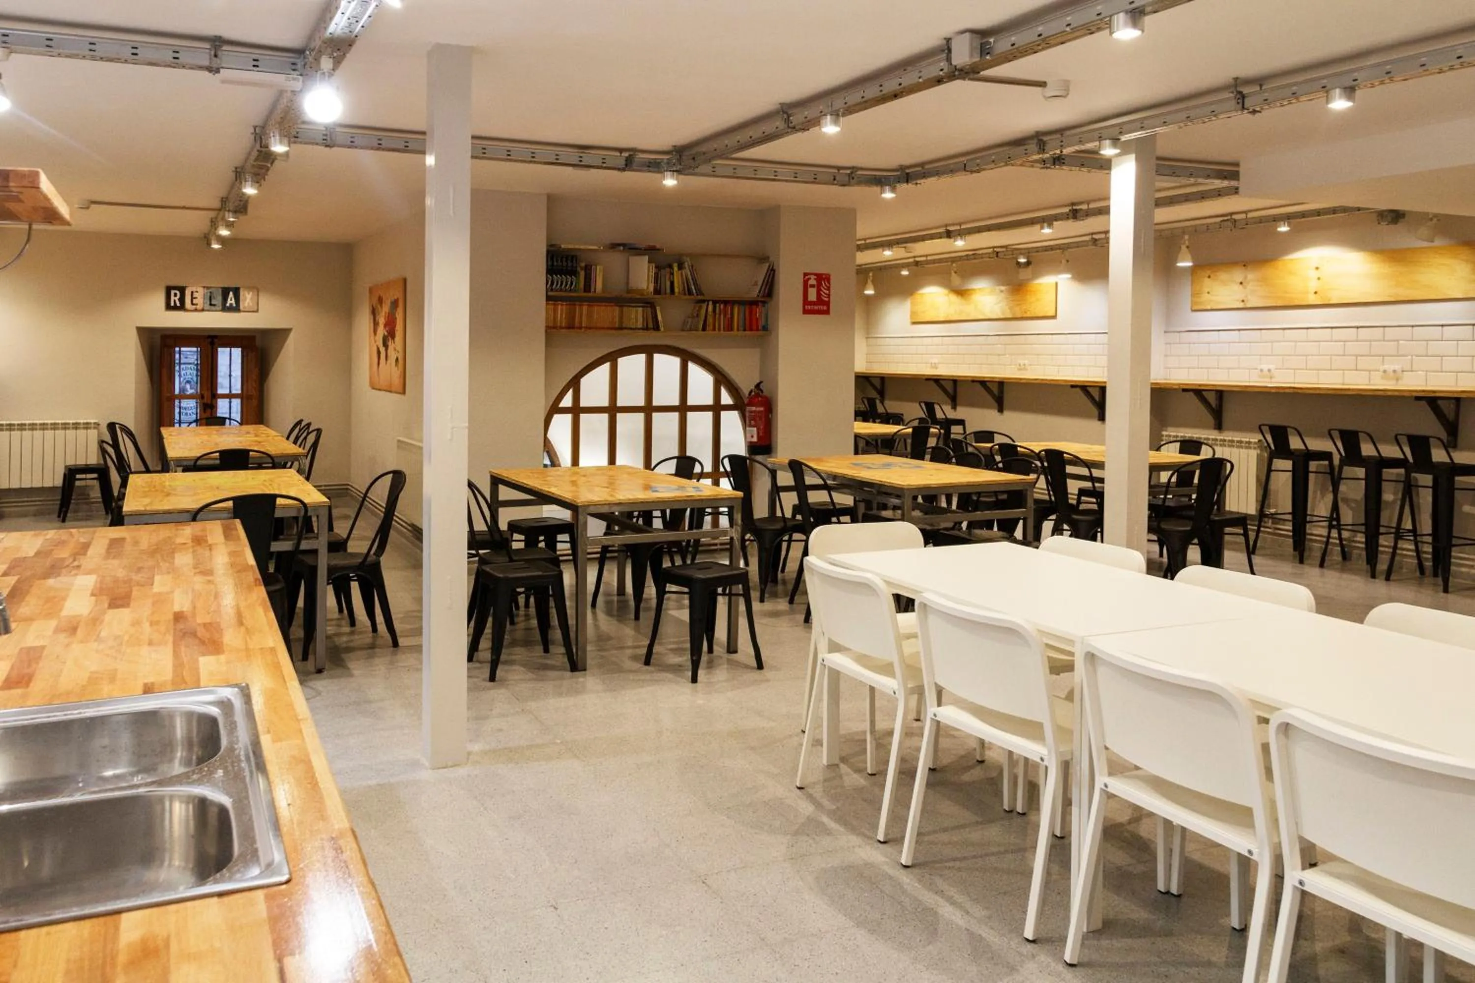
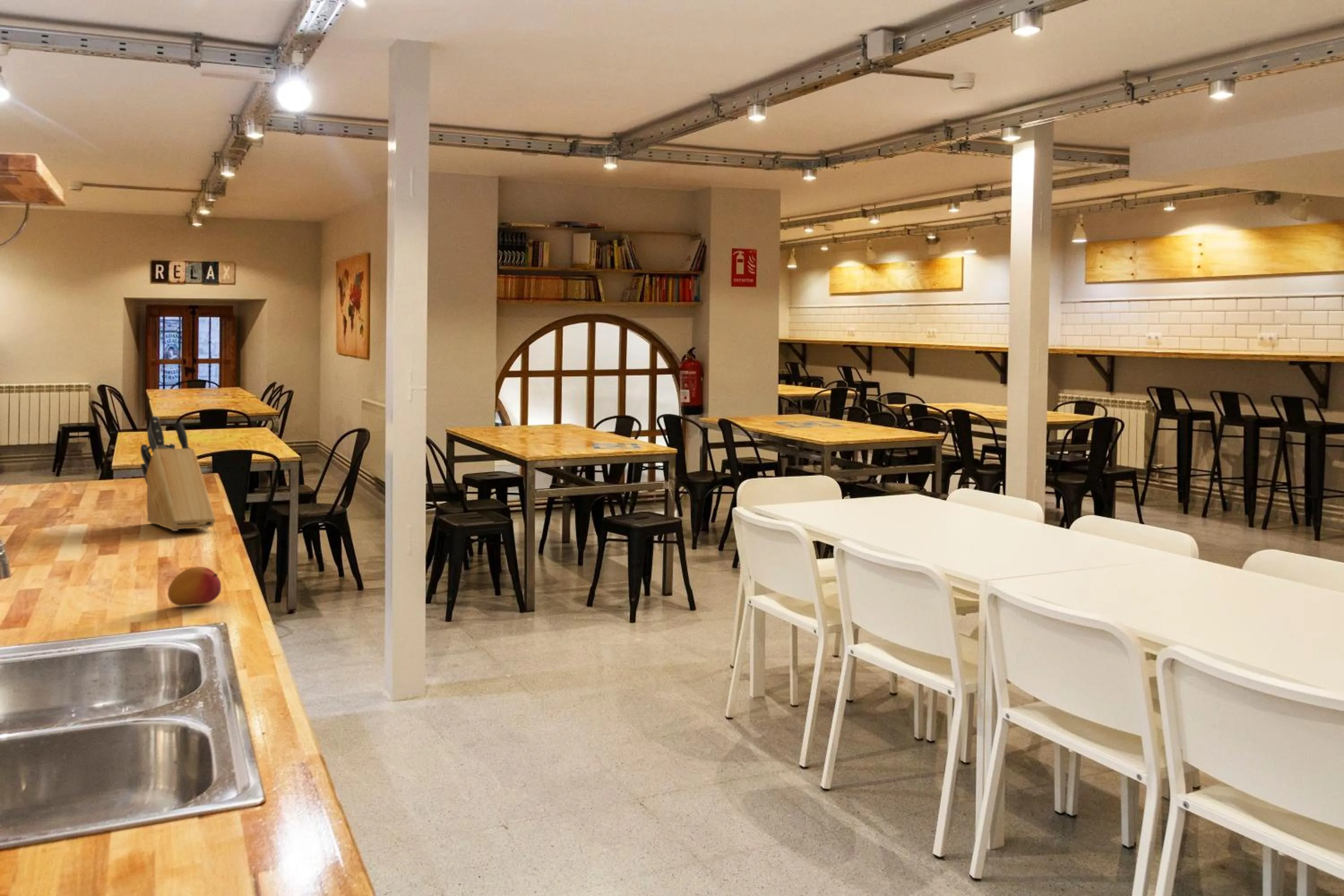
+ fruit (194, 586)
+ knife block (175, 471)
